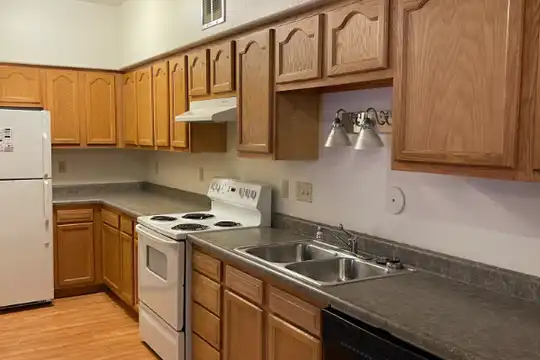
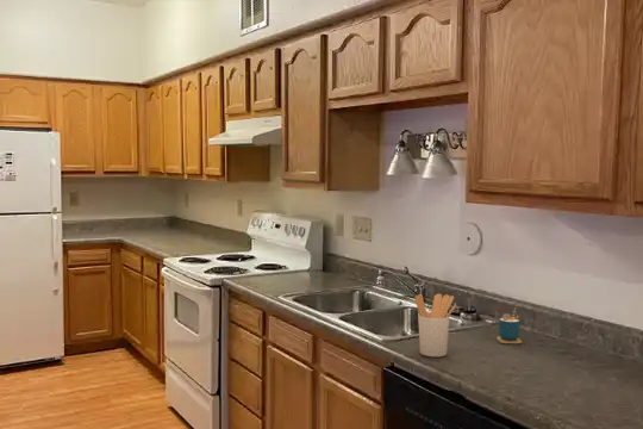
+ cup (508, 323)
+ utensil holder (436, 323)
